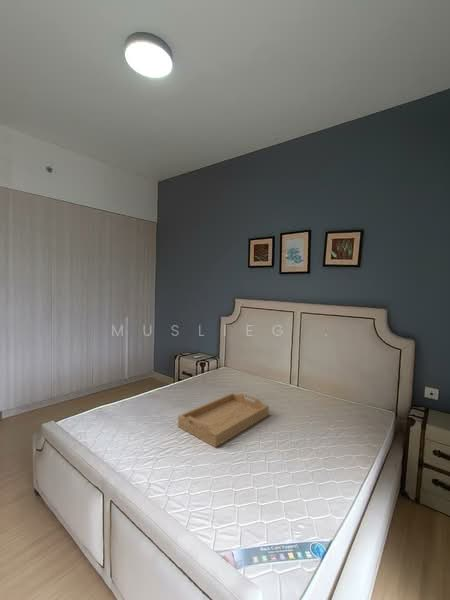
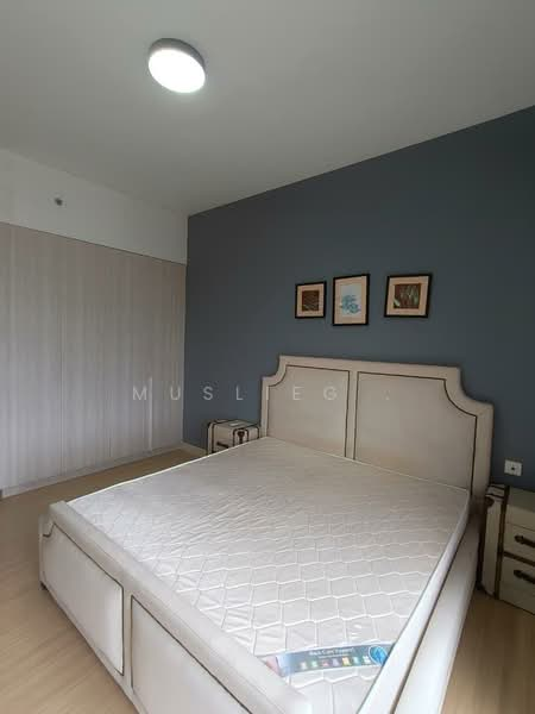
- serving tray (225, 413)
